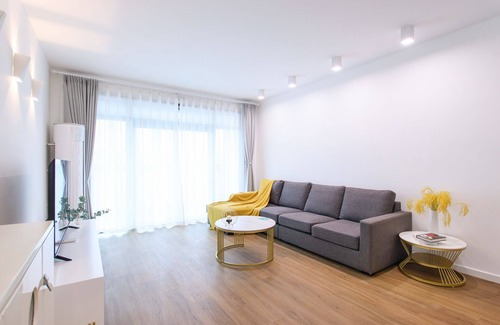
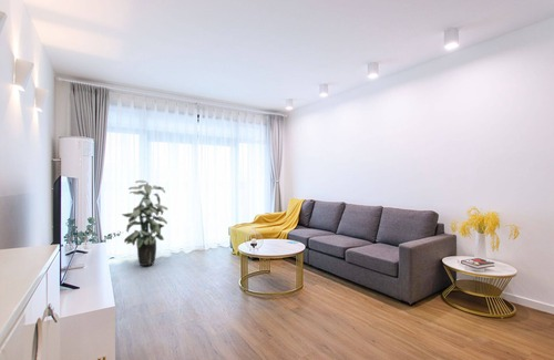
+ indoor plant (144, 222)
